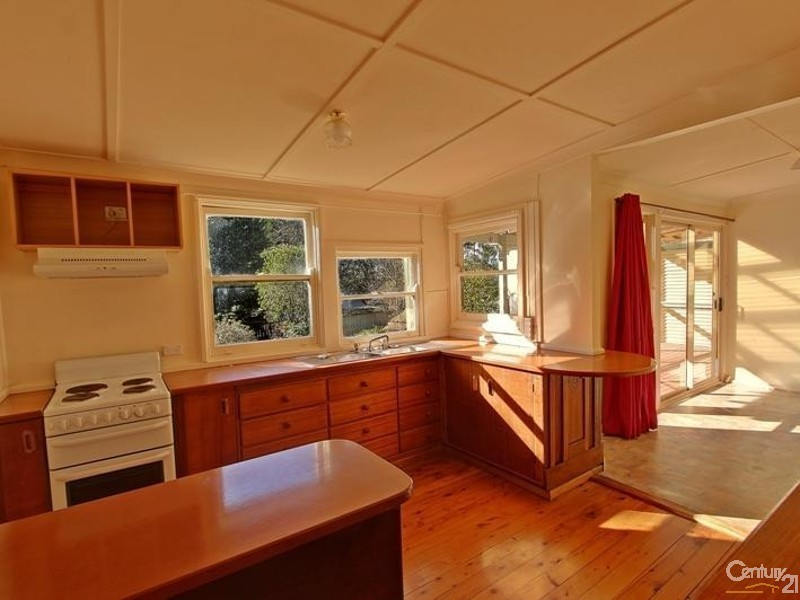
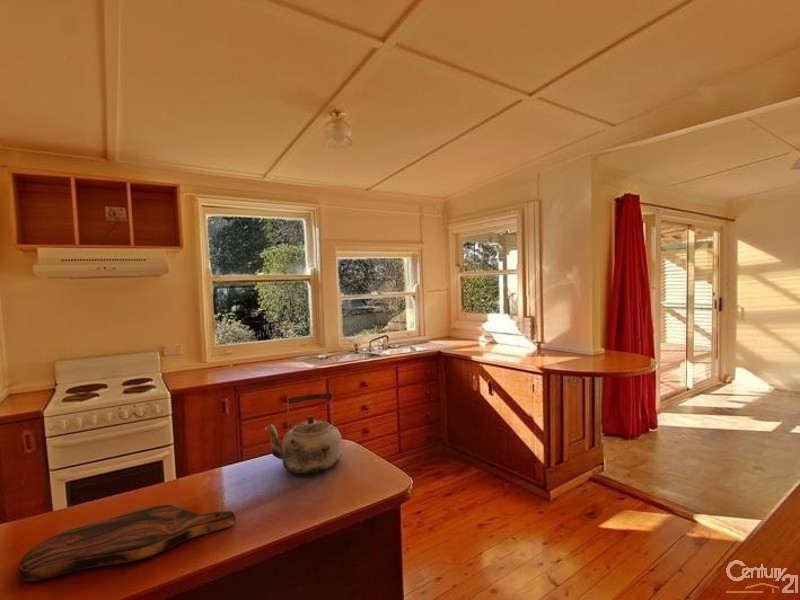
+ cutting board (138, 532)
+ kettle (303, 430)
